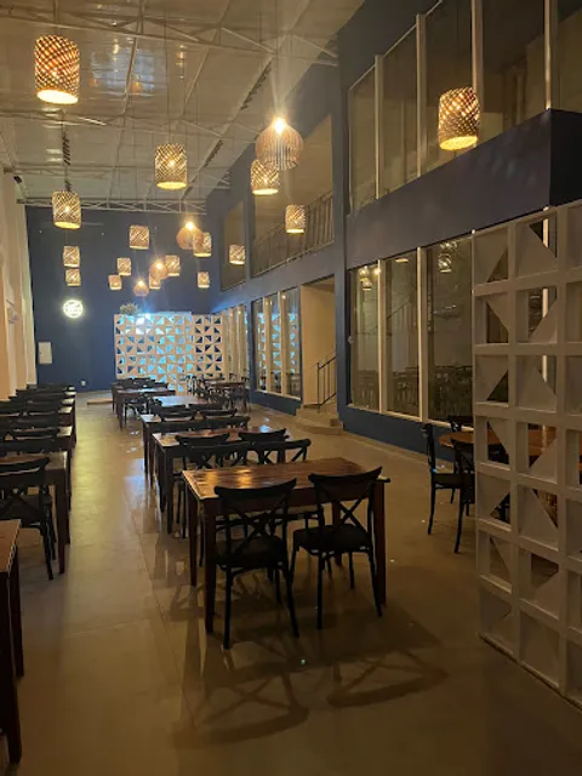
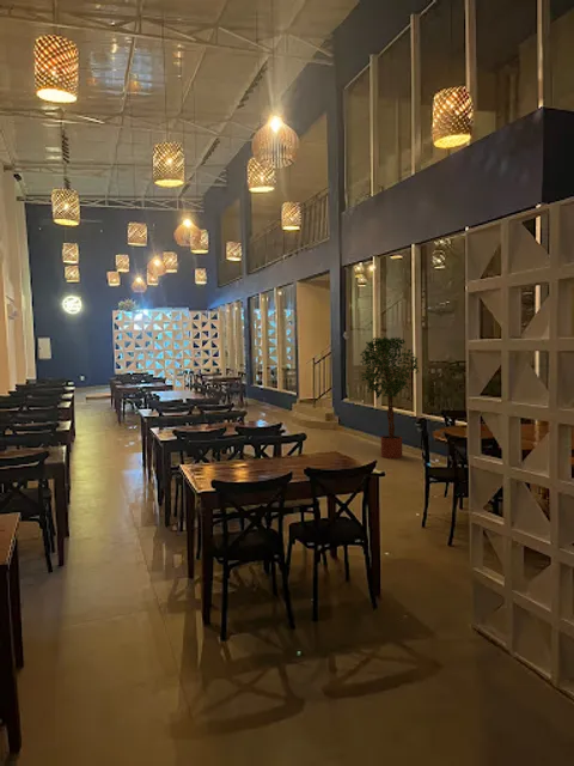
+ potted tree (383, 396)
